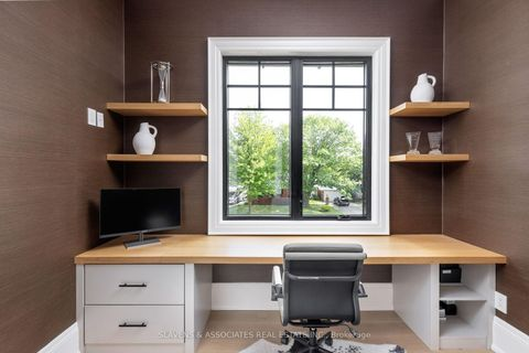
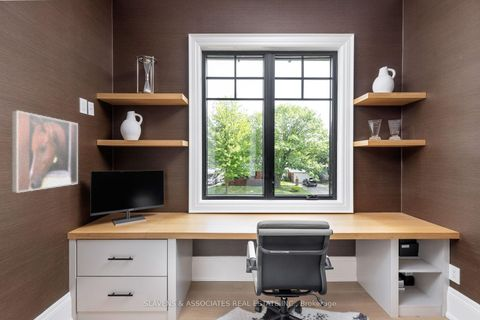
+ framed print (49, 152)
